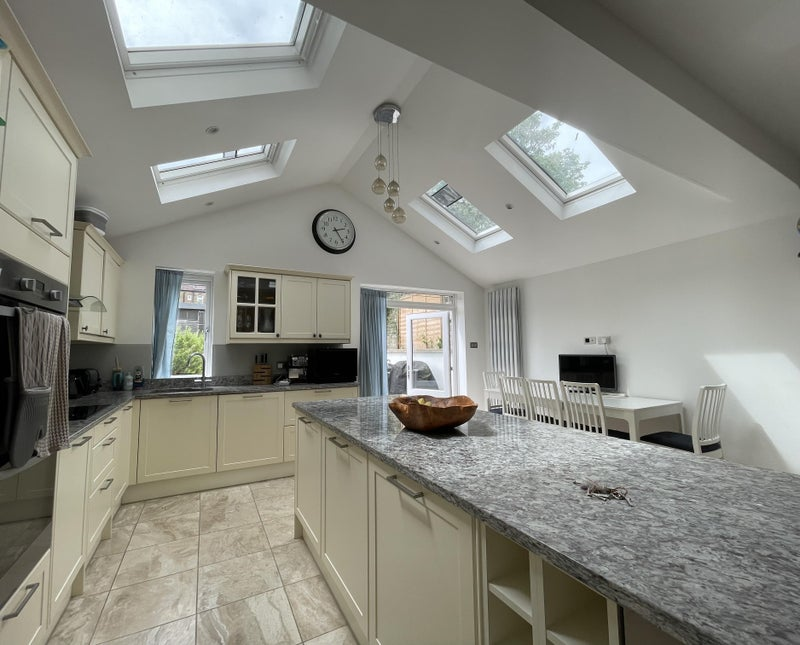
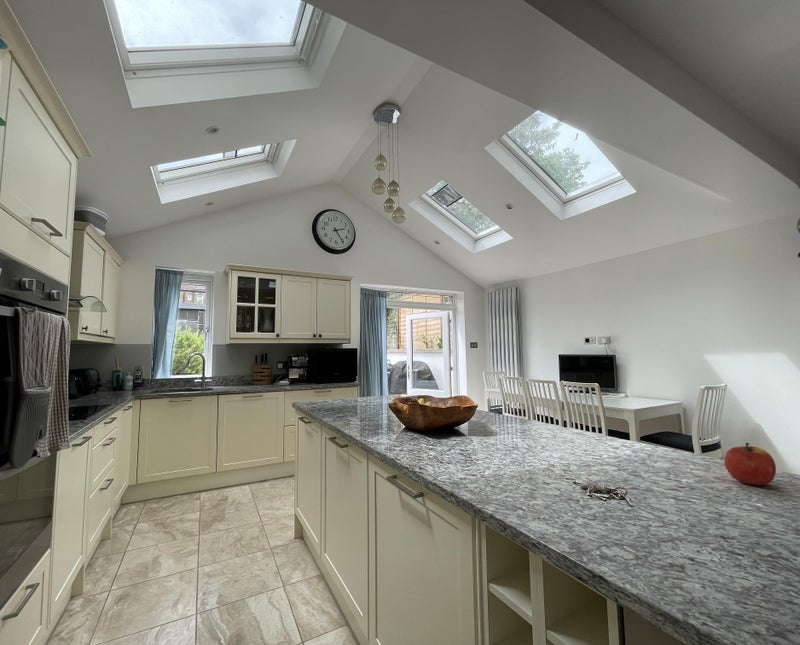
+ apple (749, 462)
